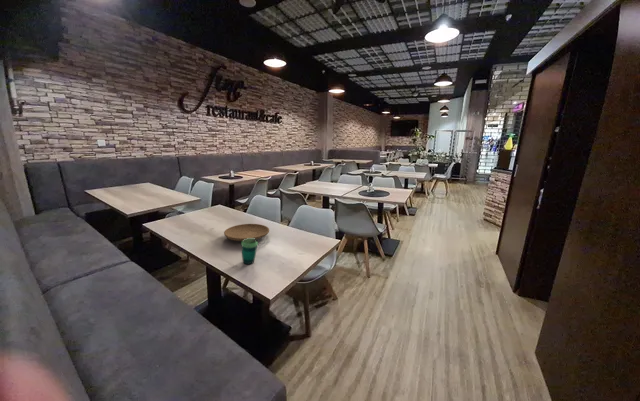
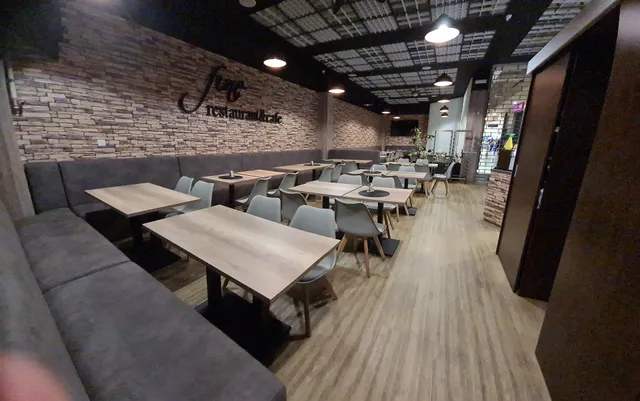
- plate (247, 233)
- cup (249, 251)
